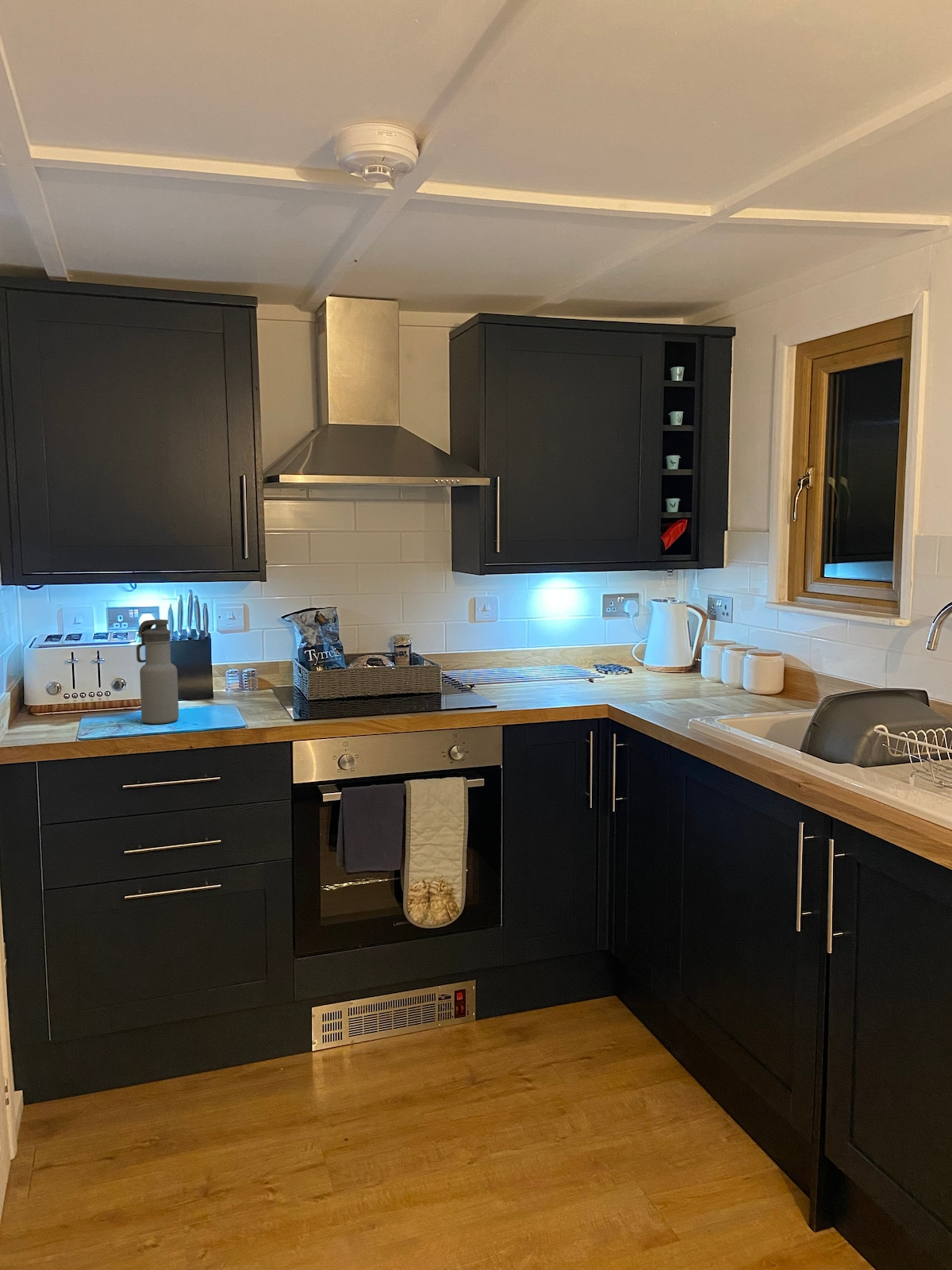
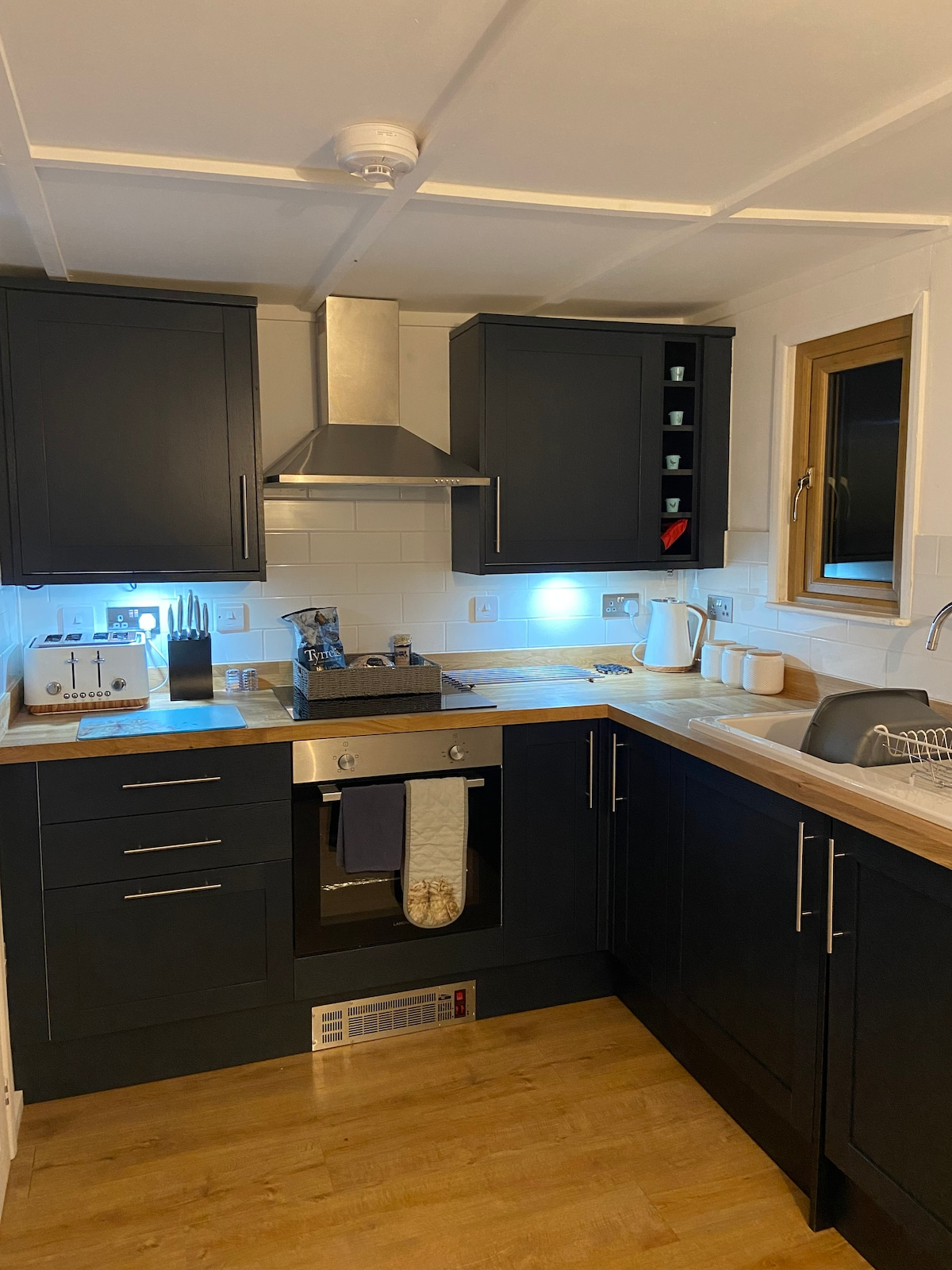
- water bottle (158, 670)
